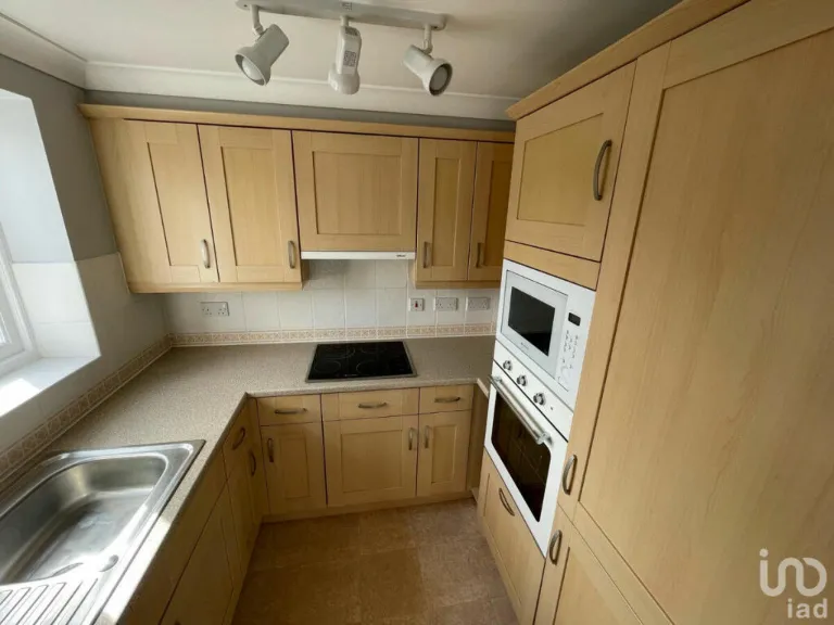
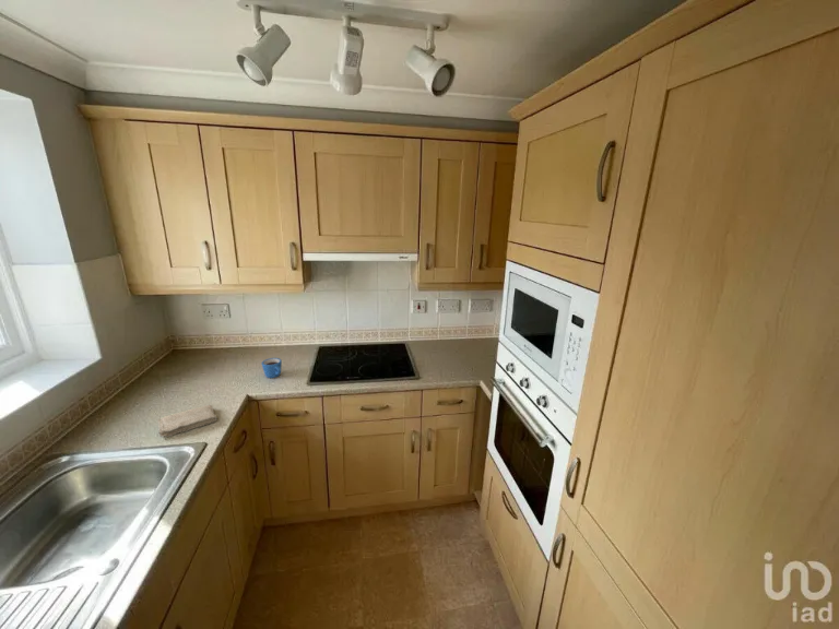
+ mug (273, 369)
+ washcloth (187, 418)
